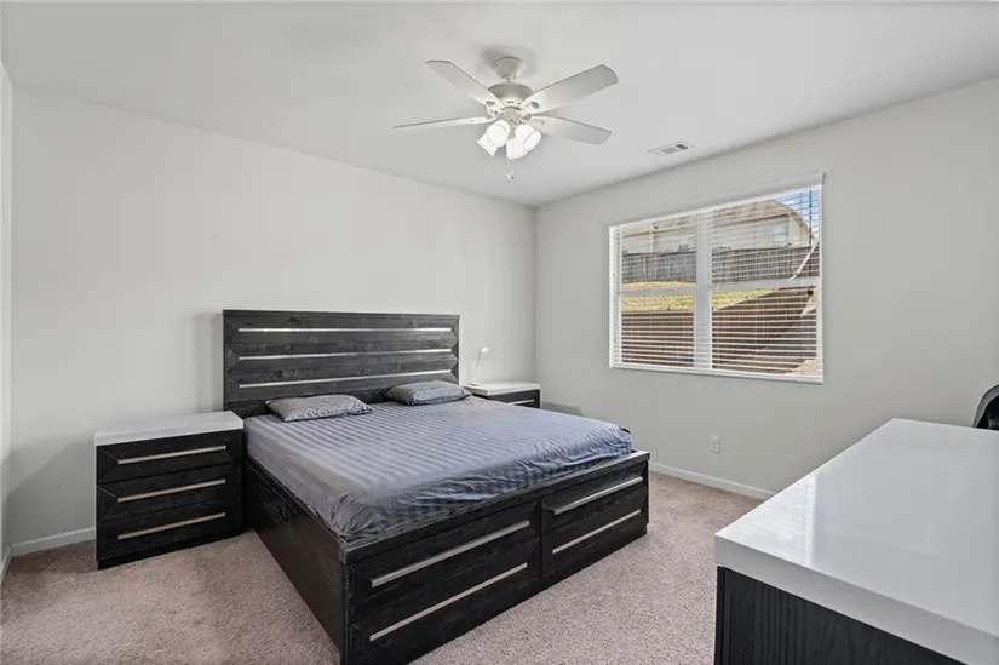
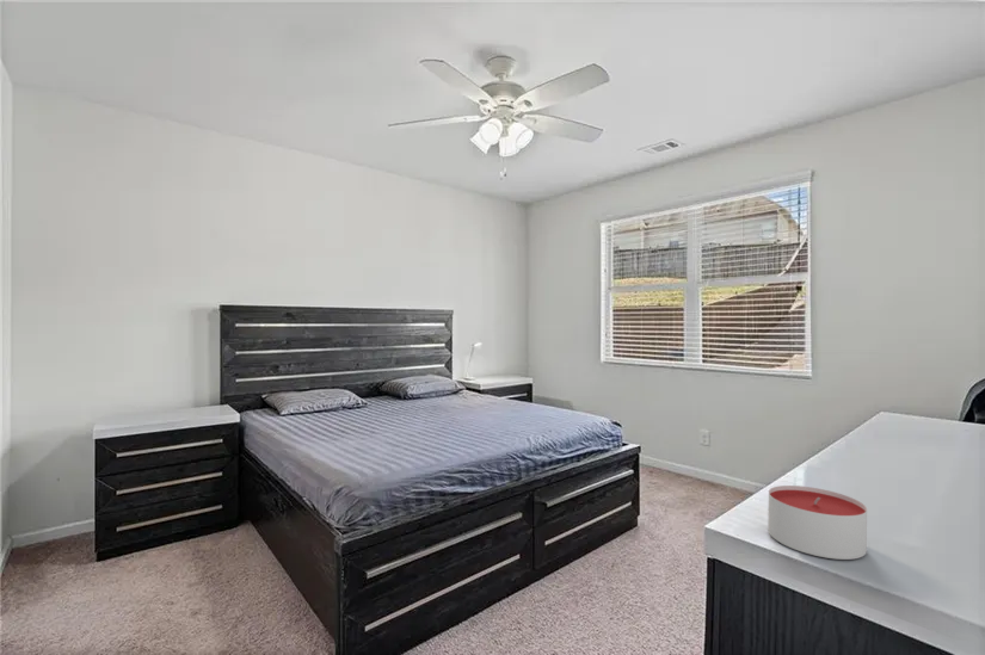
+ candle (814, 518)
